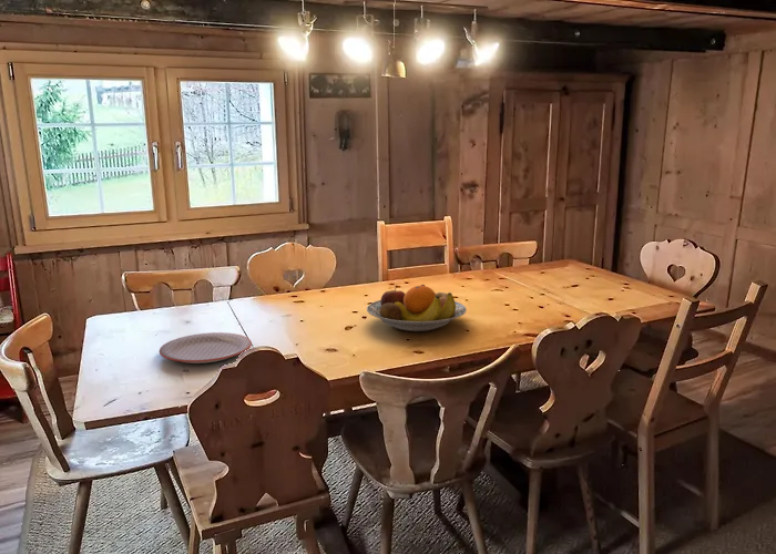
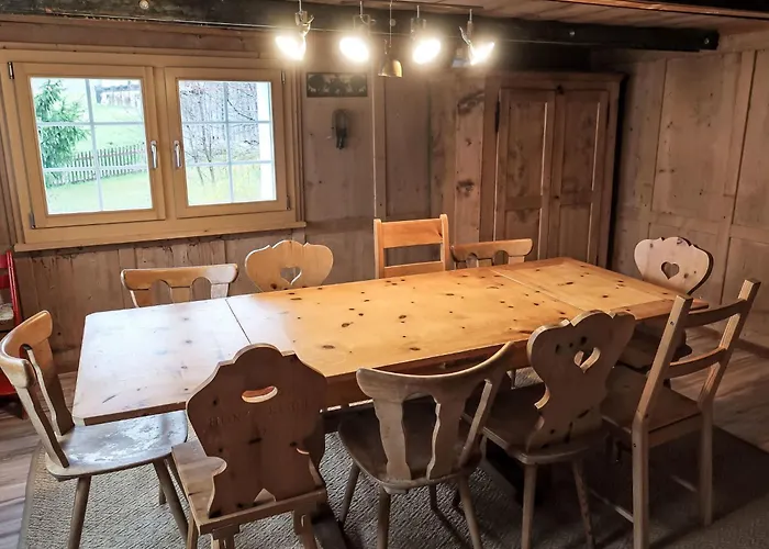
- plate (206, 349)
- fruit bowl (416, 304)
